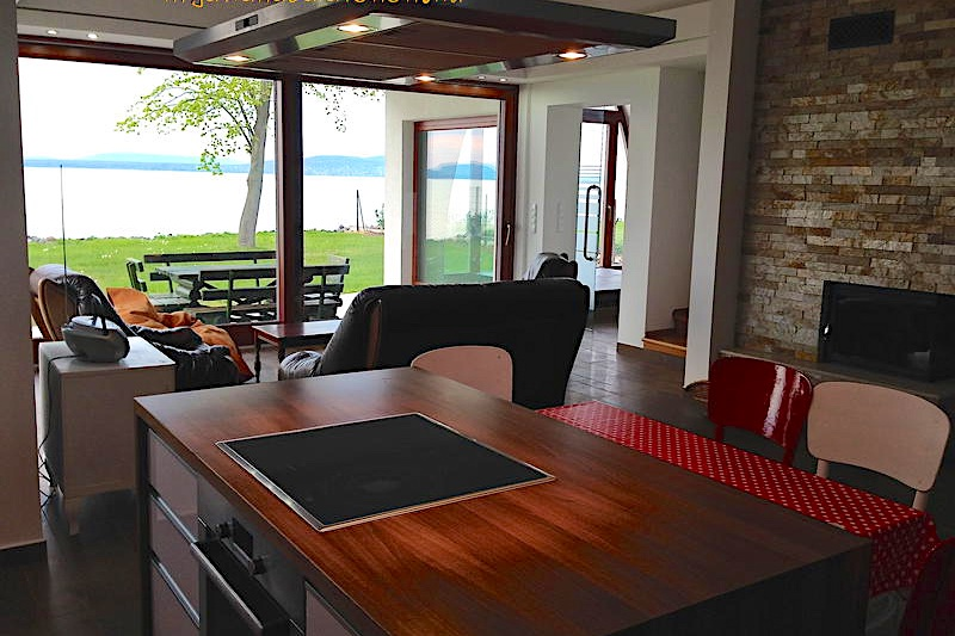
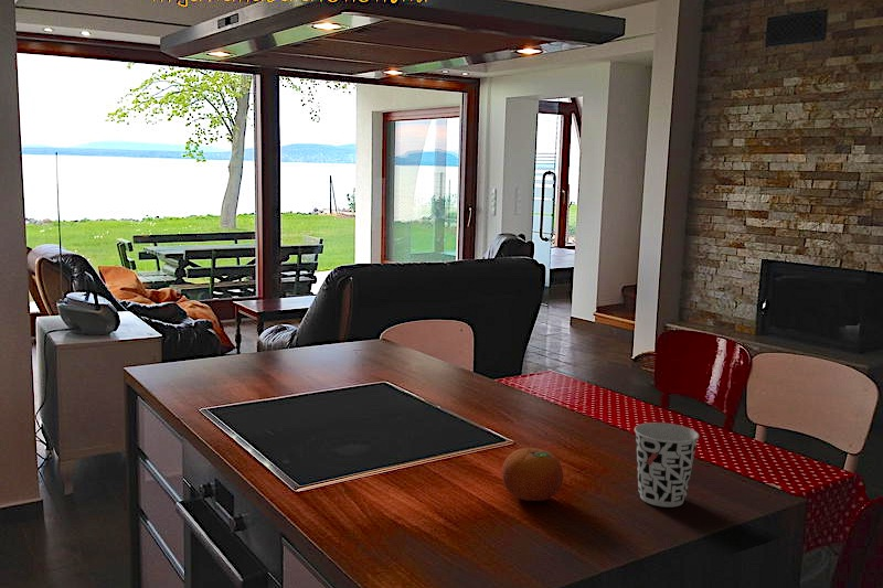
+ fruit (532, 474)
+ cup (663, 464)
